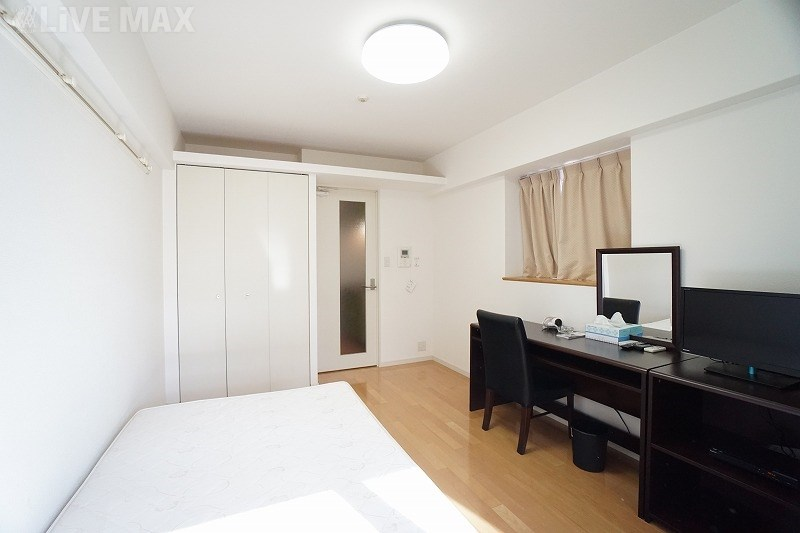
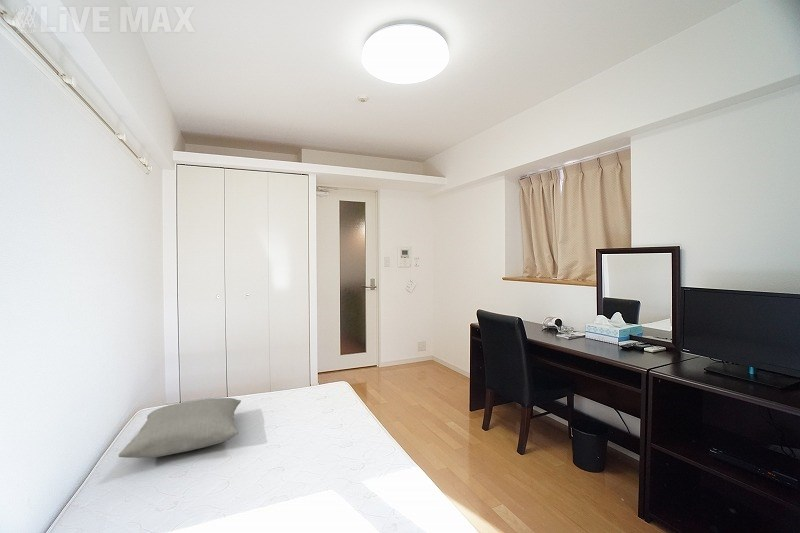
+ pillow (190, 423)
